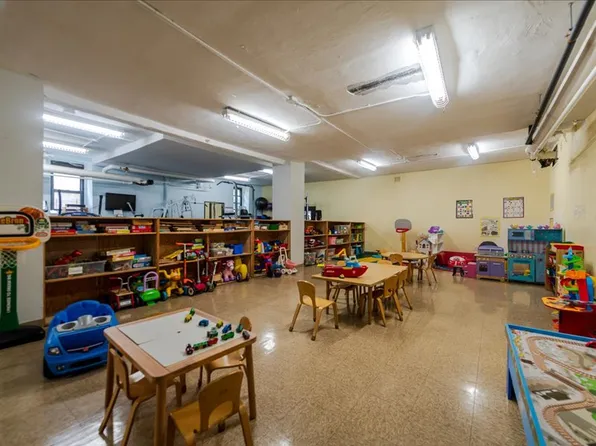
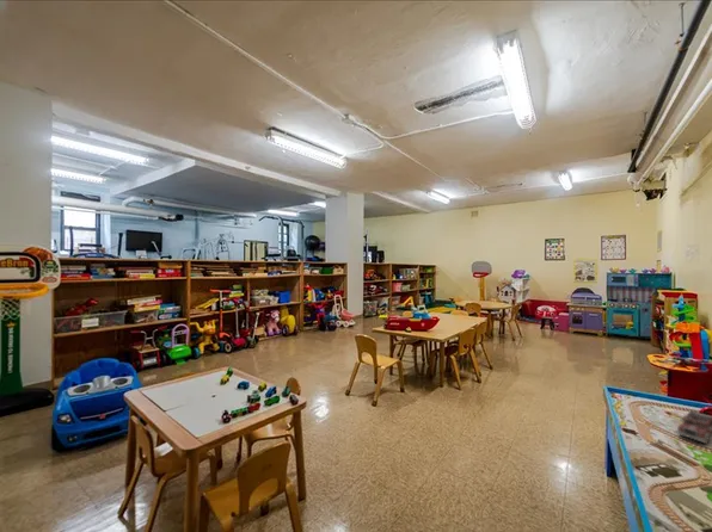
+ toy car (696, 426)
